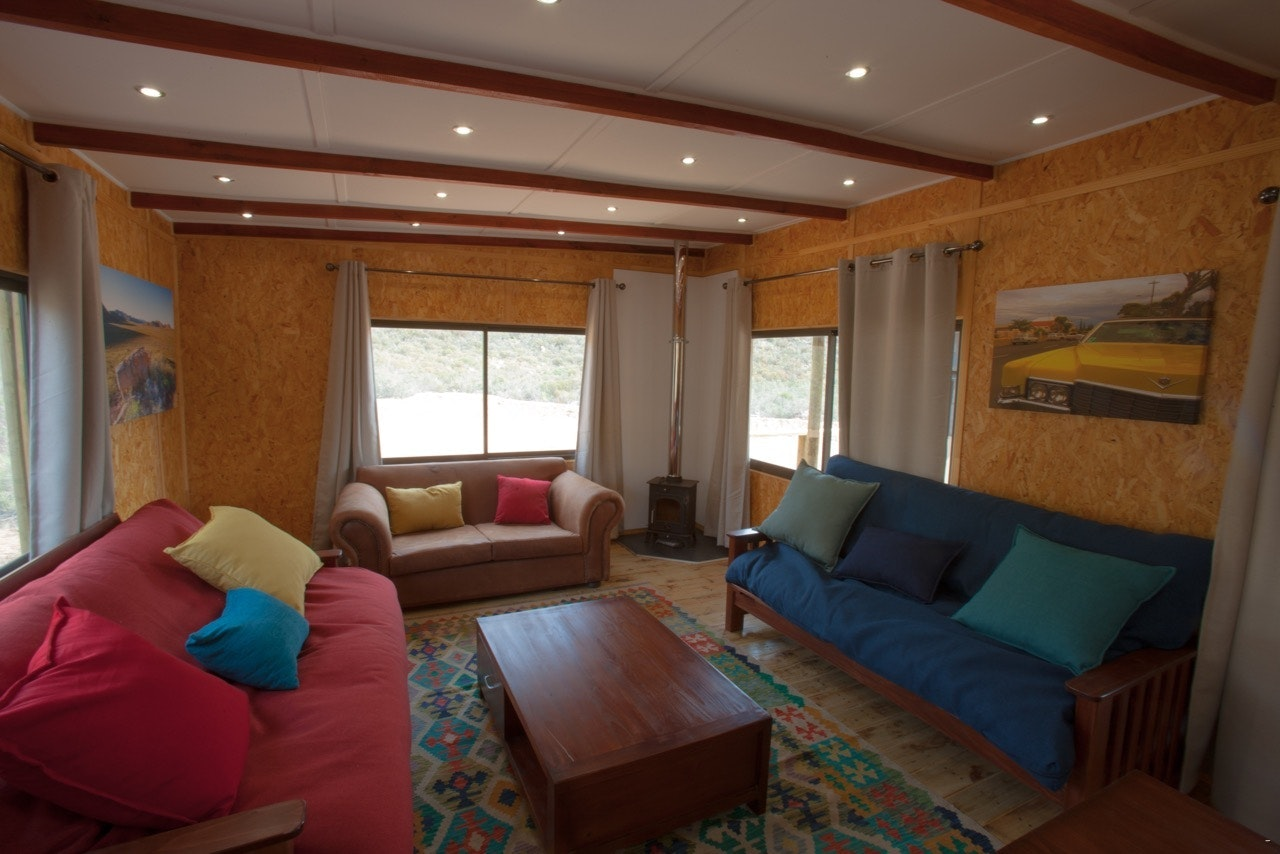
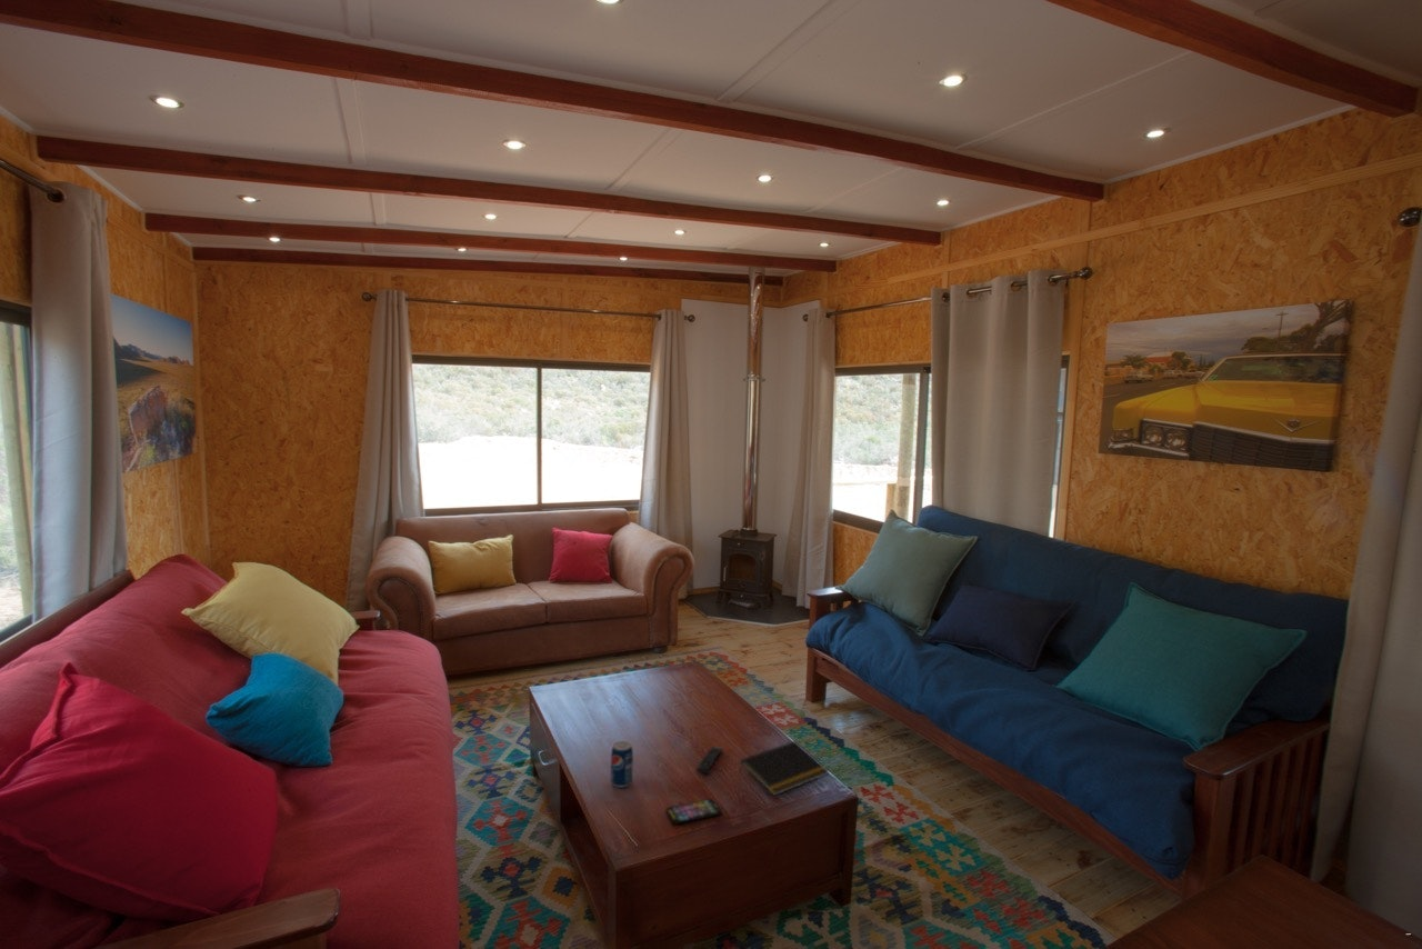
+ remote control (710, 758)
+ smartphone (693, 811)
+ beverage can (621, 763)
+ notepad (784, 766)
